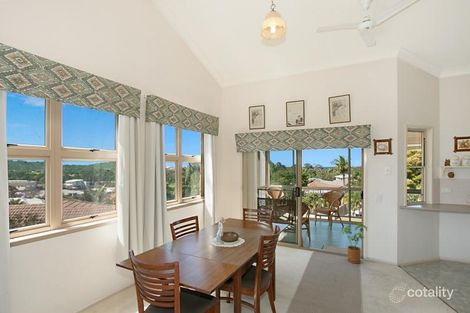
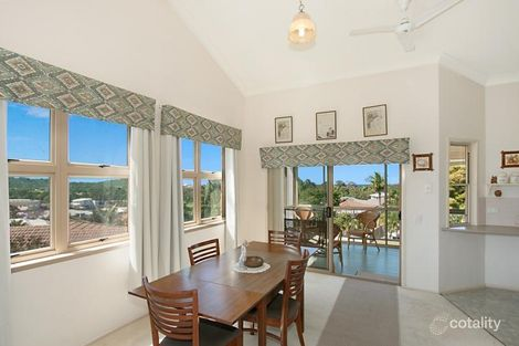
- house plant (356, 243)
